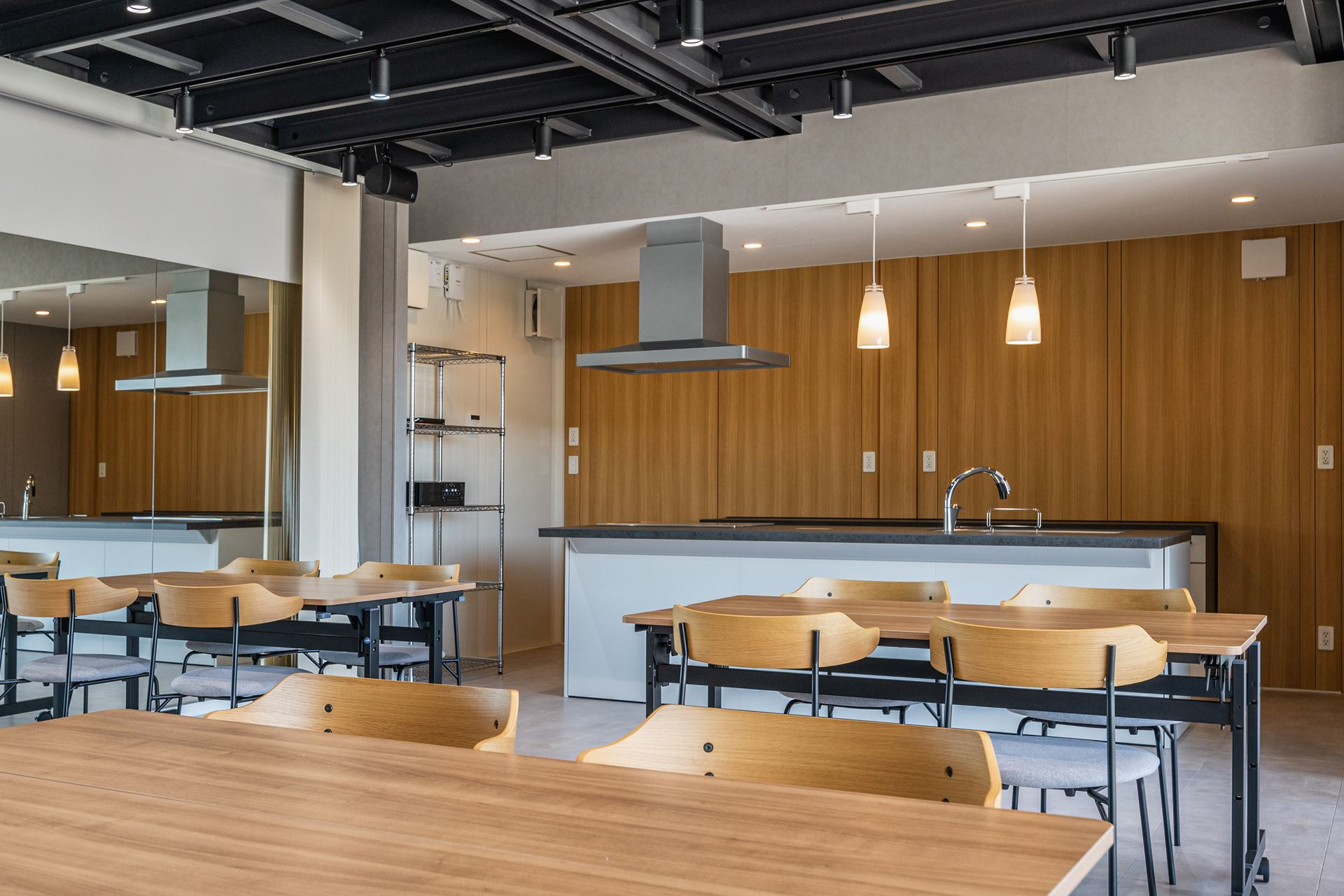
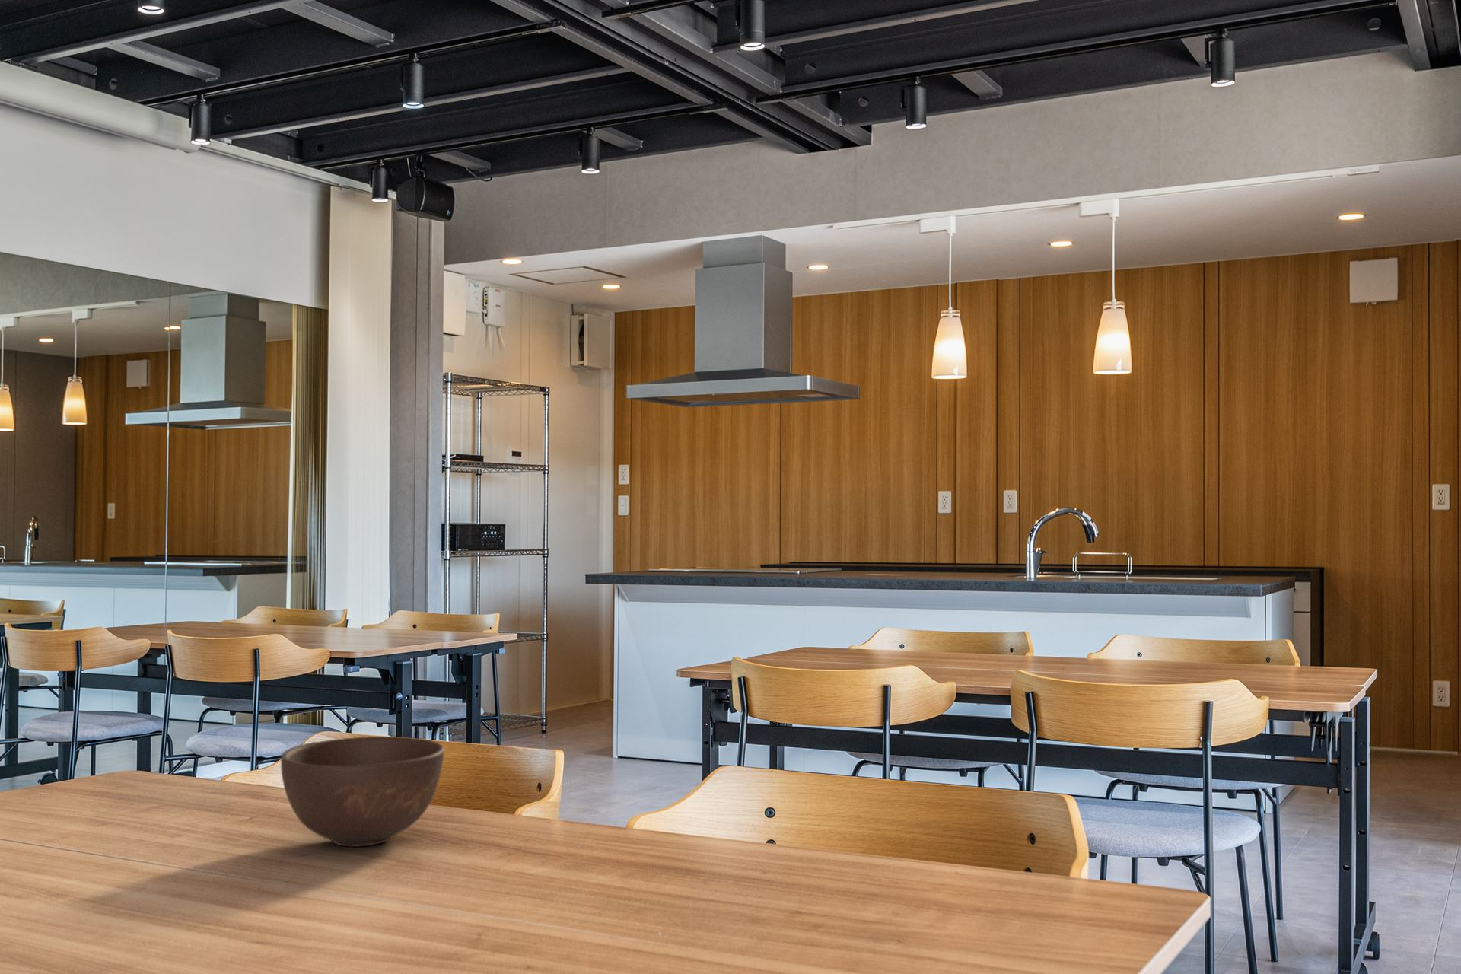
+ bowl (363, 795)
